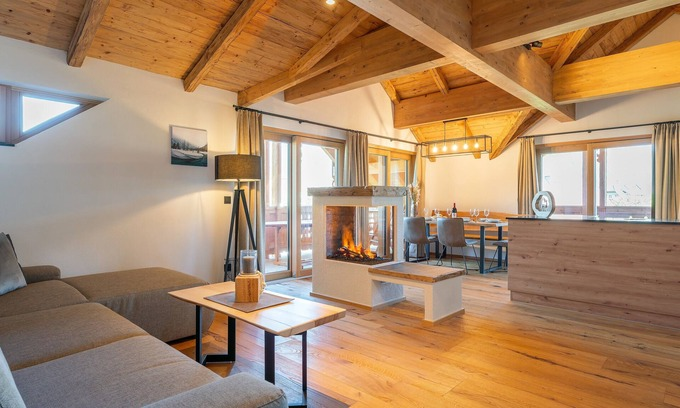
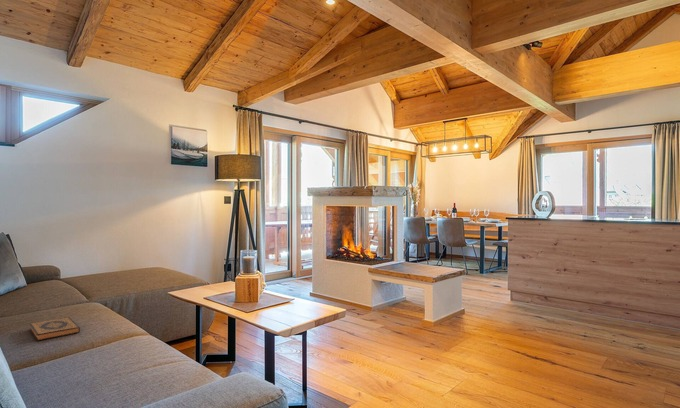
+ hardback book (54, 327)
